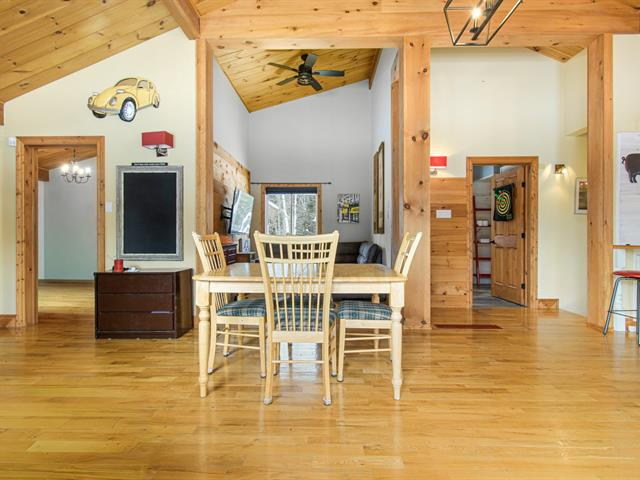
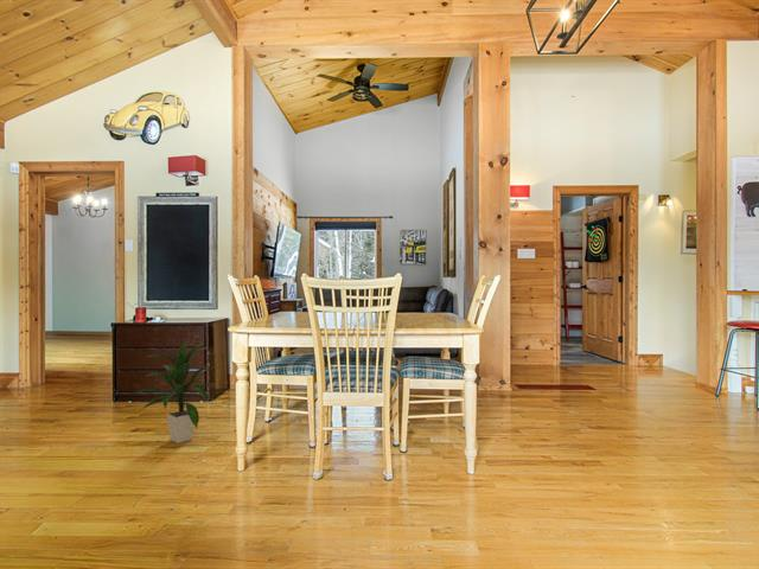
+ indoor plant (180, 391)
